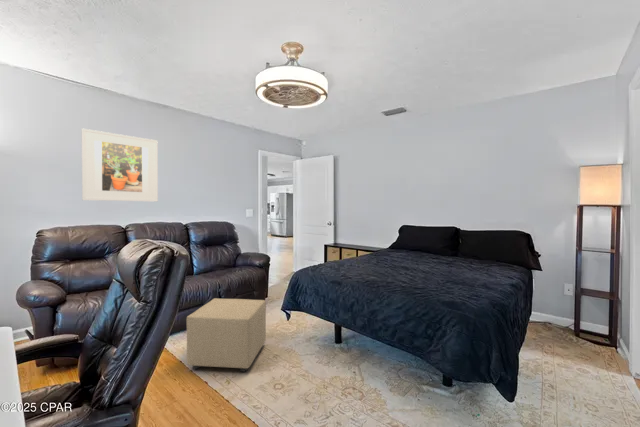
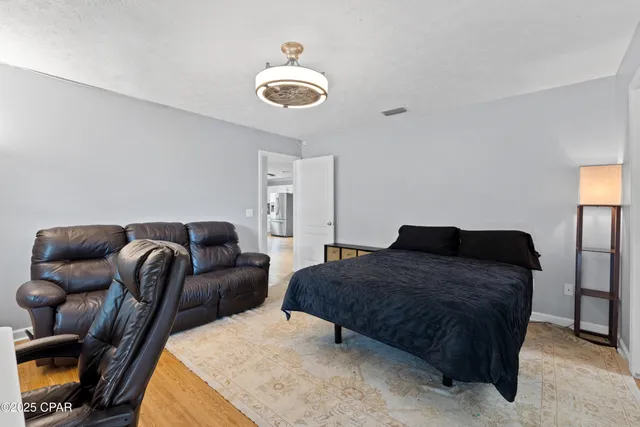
- ottoman (229, 331)
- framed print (122, 168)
